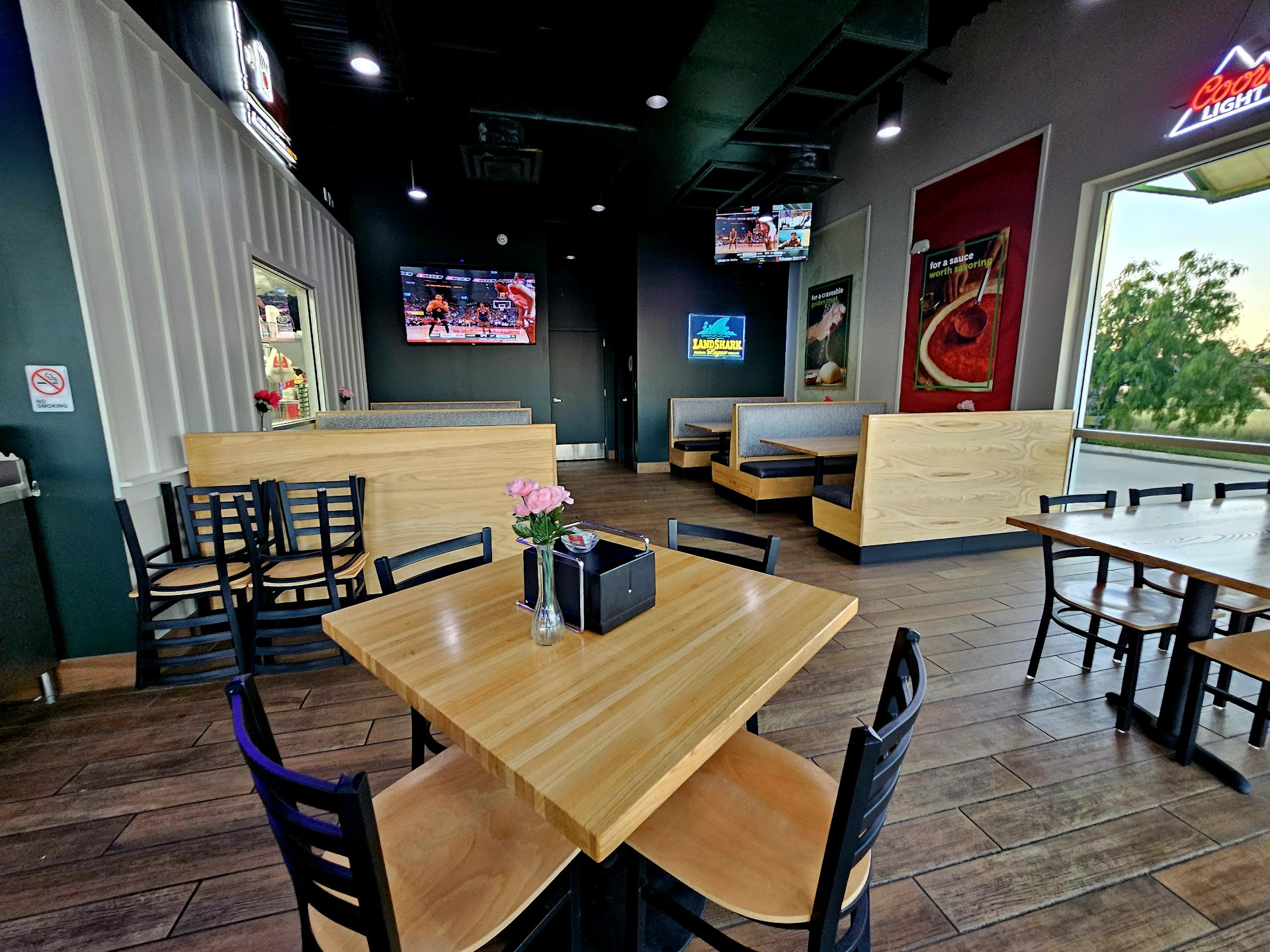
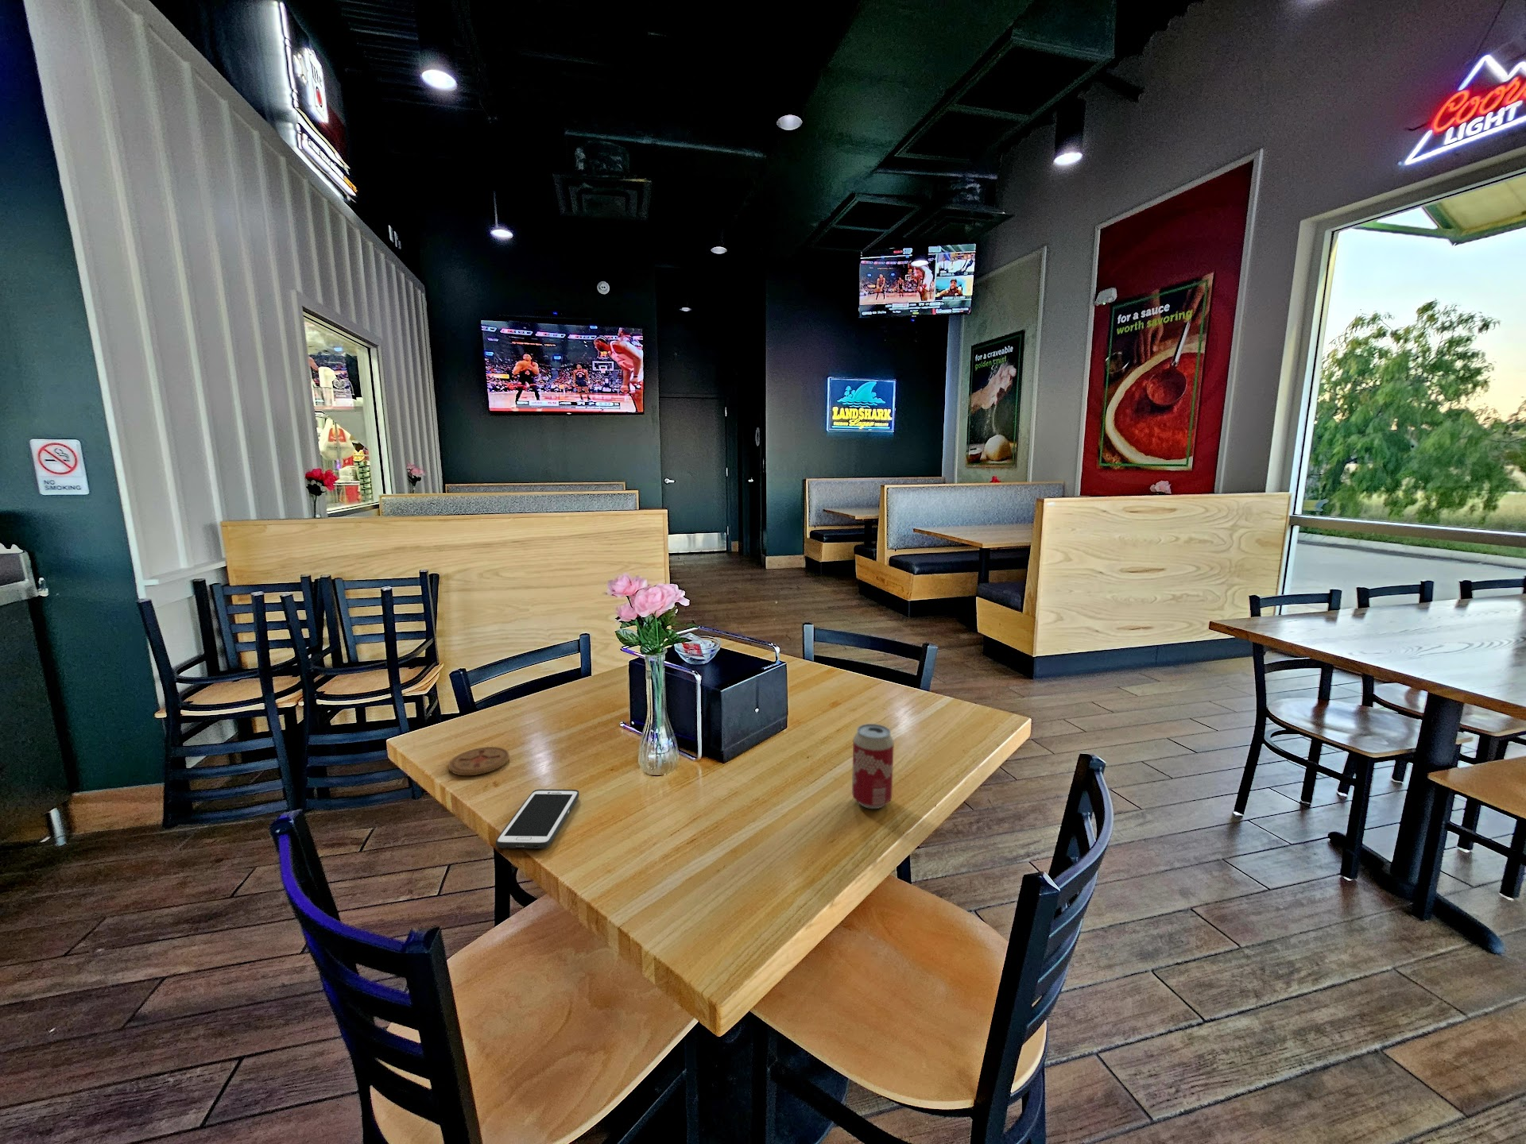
+ beverage can (872, 765)
+ cell phone (541, 817)
+ coaster (479, 761)
